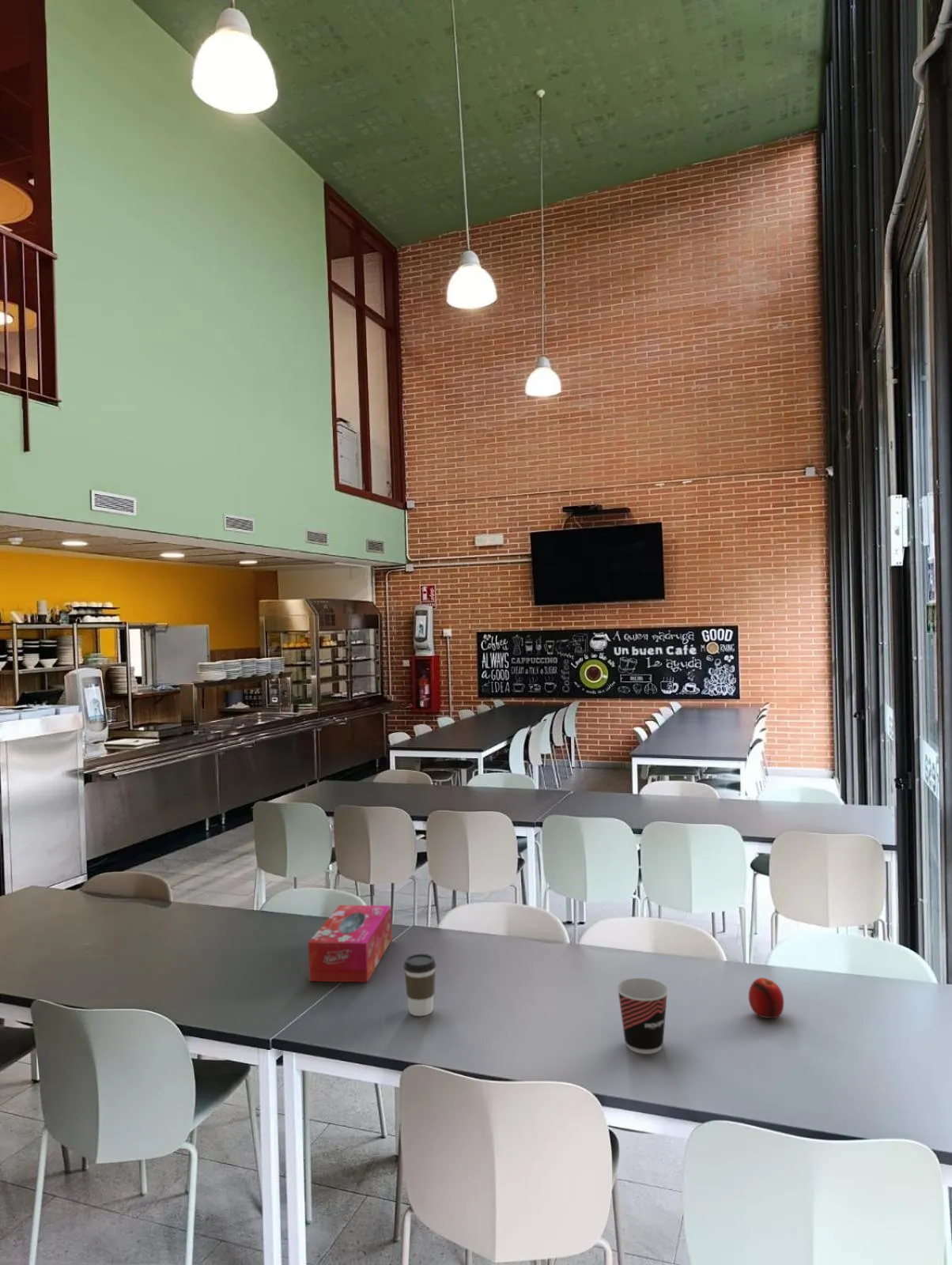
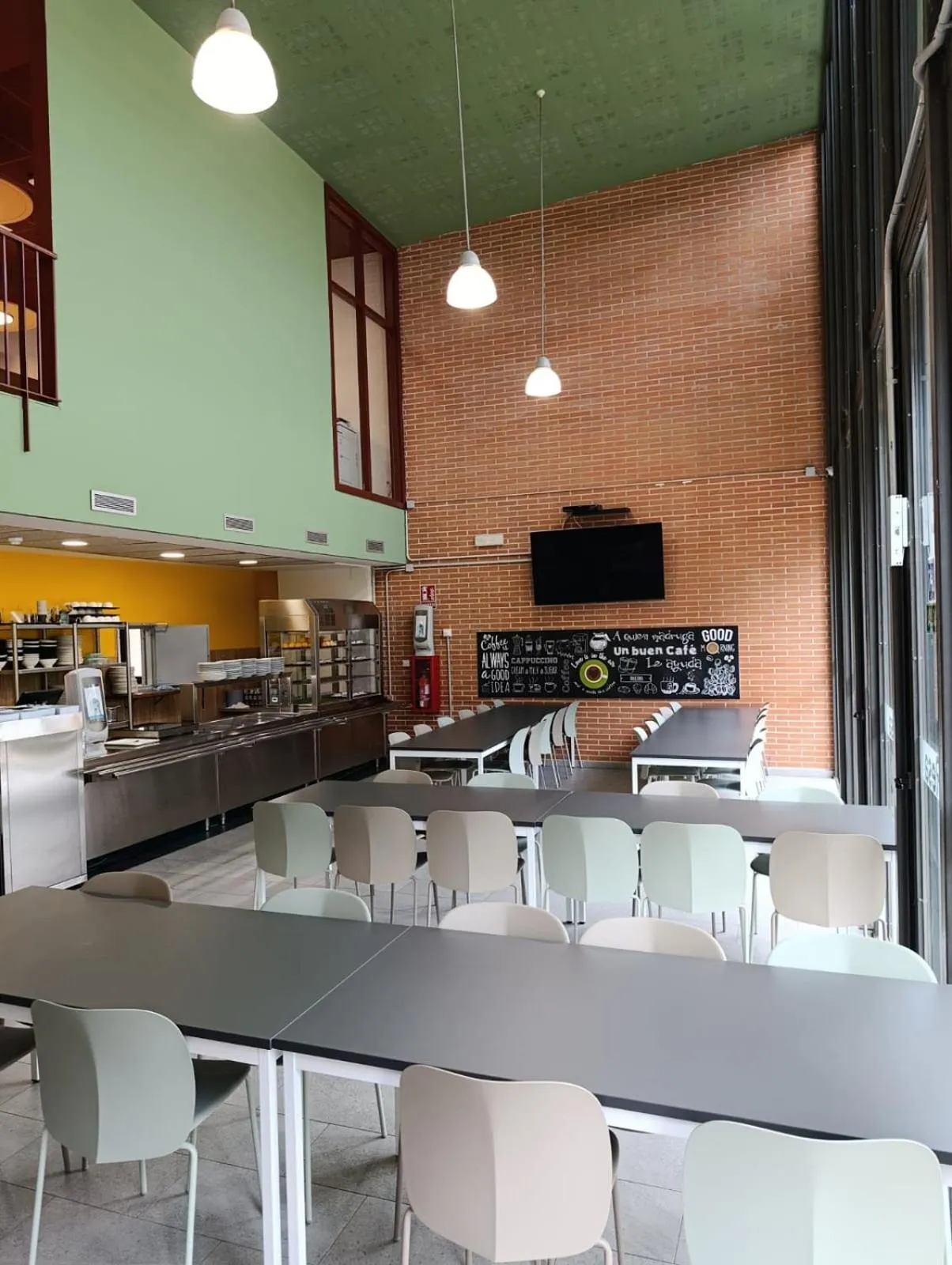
- tissue box (352, 941)
- coffee cup (420, 984)
- cup (643, 1017)
- fruit (765, 997)
